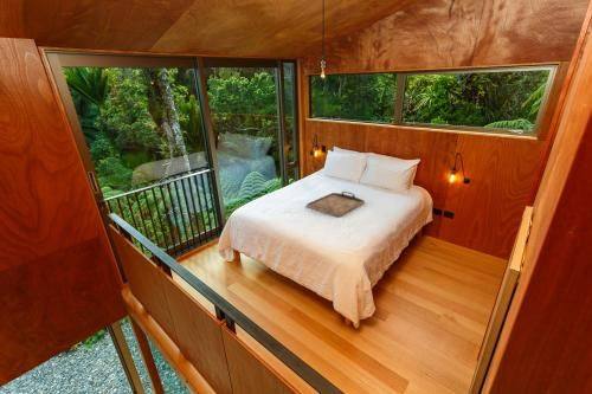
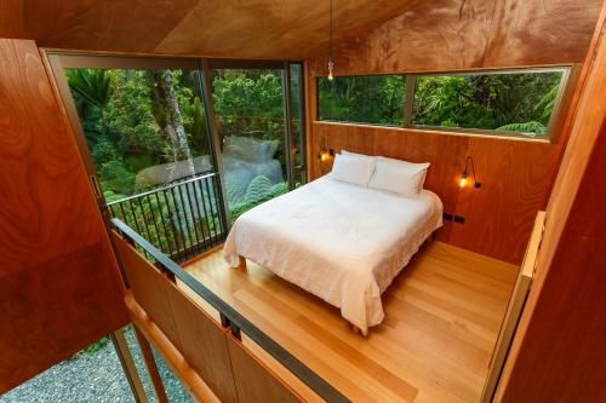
- serving tray (335, 201)
